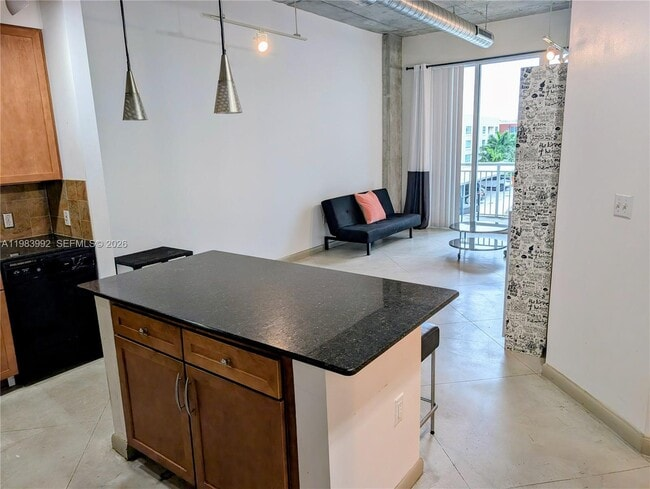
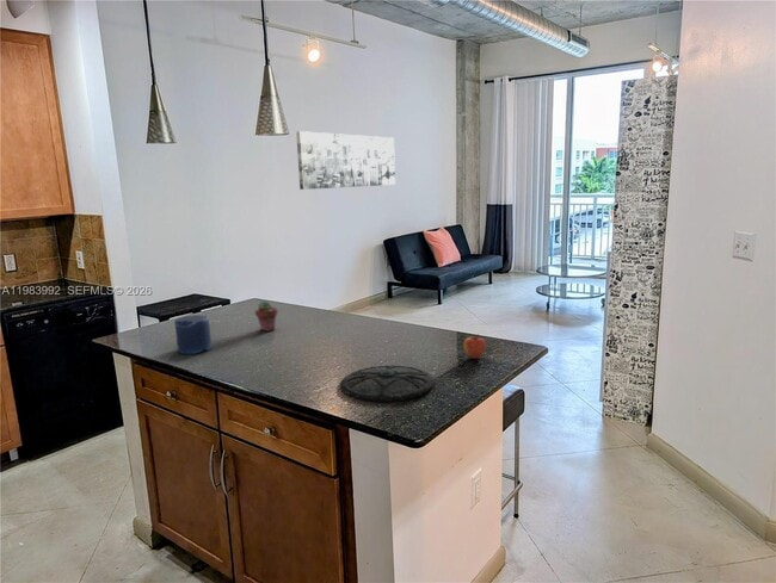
+ wall art (351, 161)
+ candle (193, 334)
+ apple (474, 346)
+ potted succulent (266, 315)
+ plate (387, 377)
